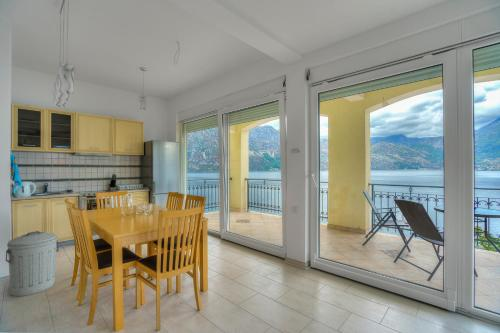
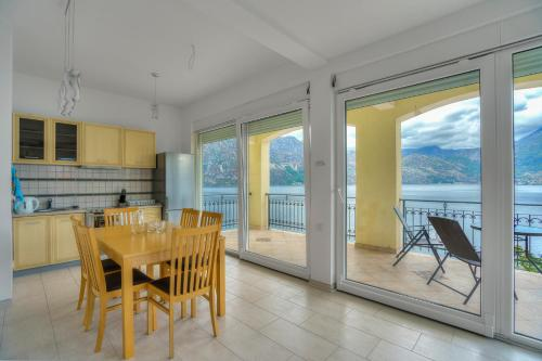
- trash can (33, 259)
